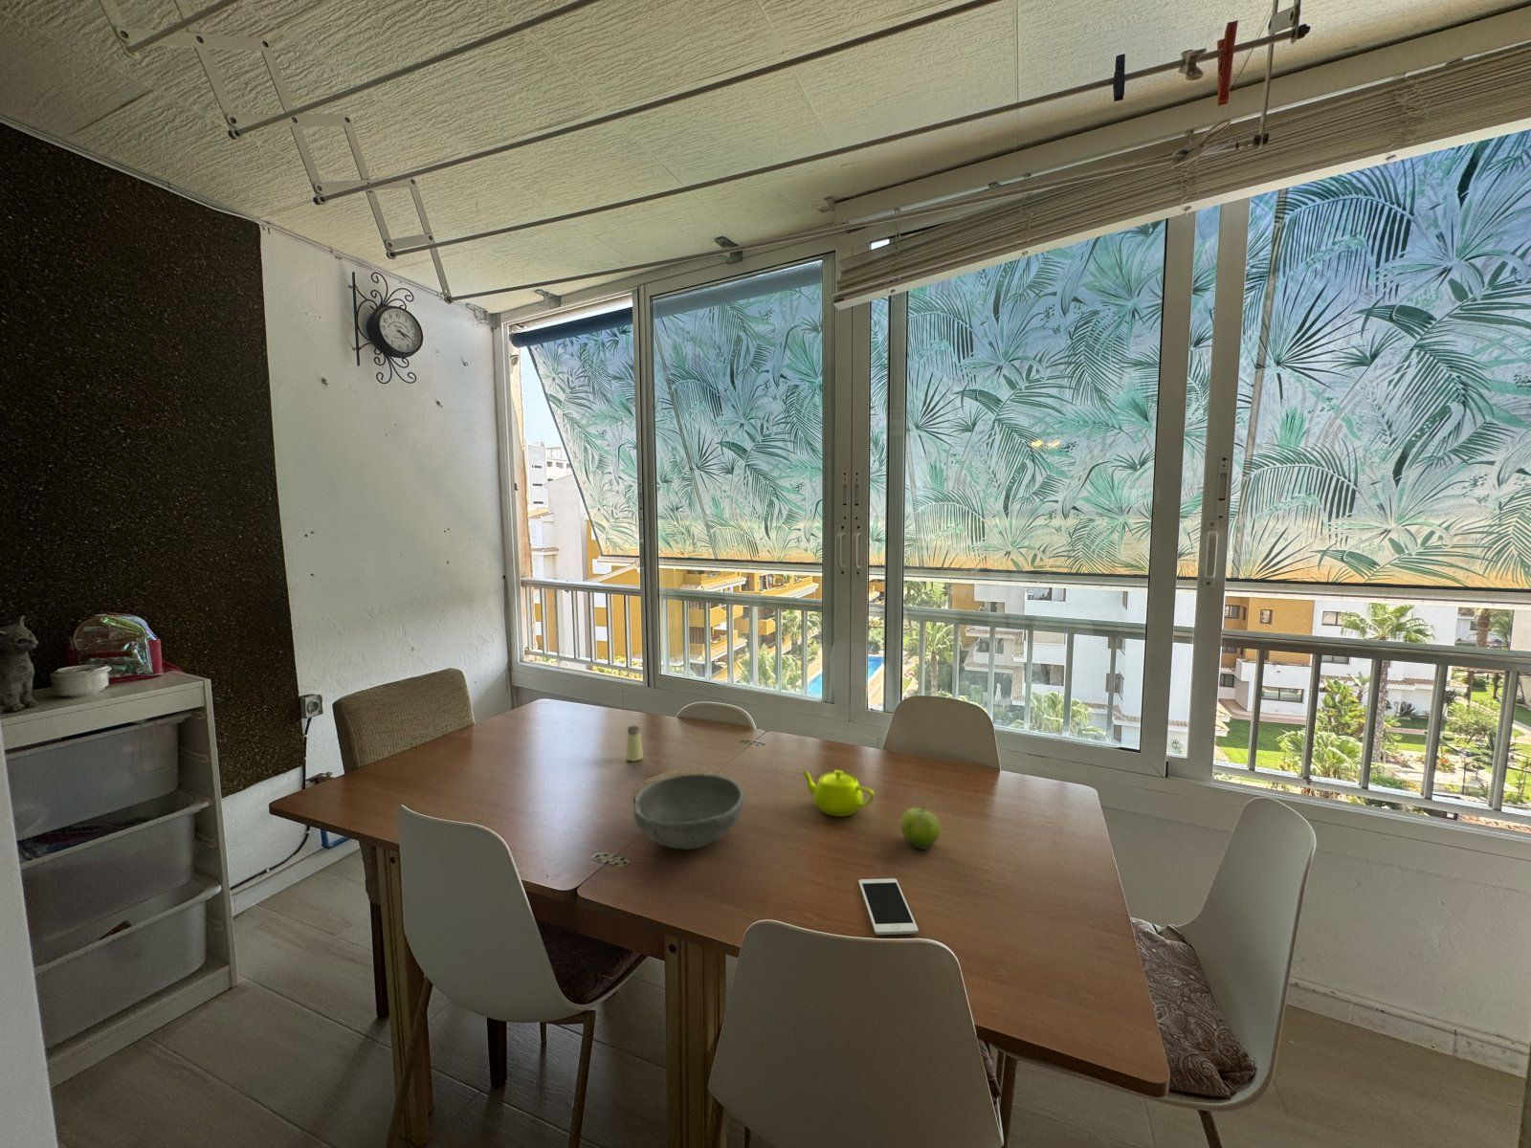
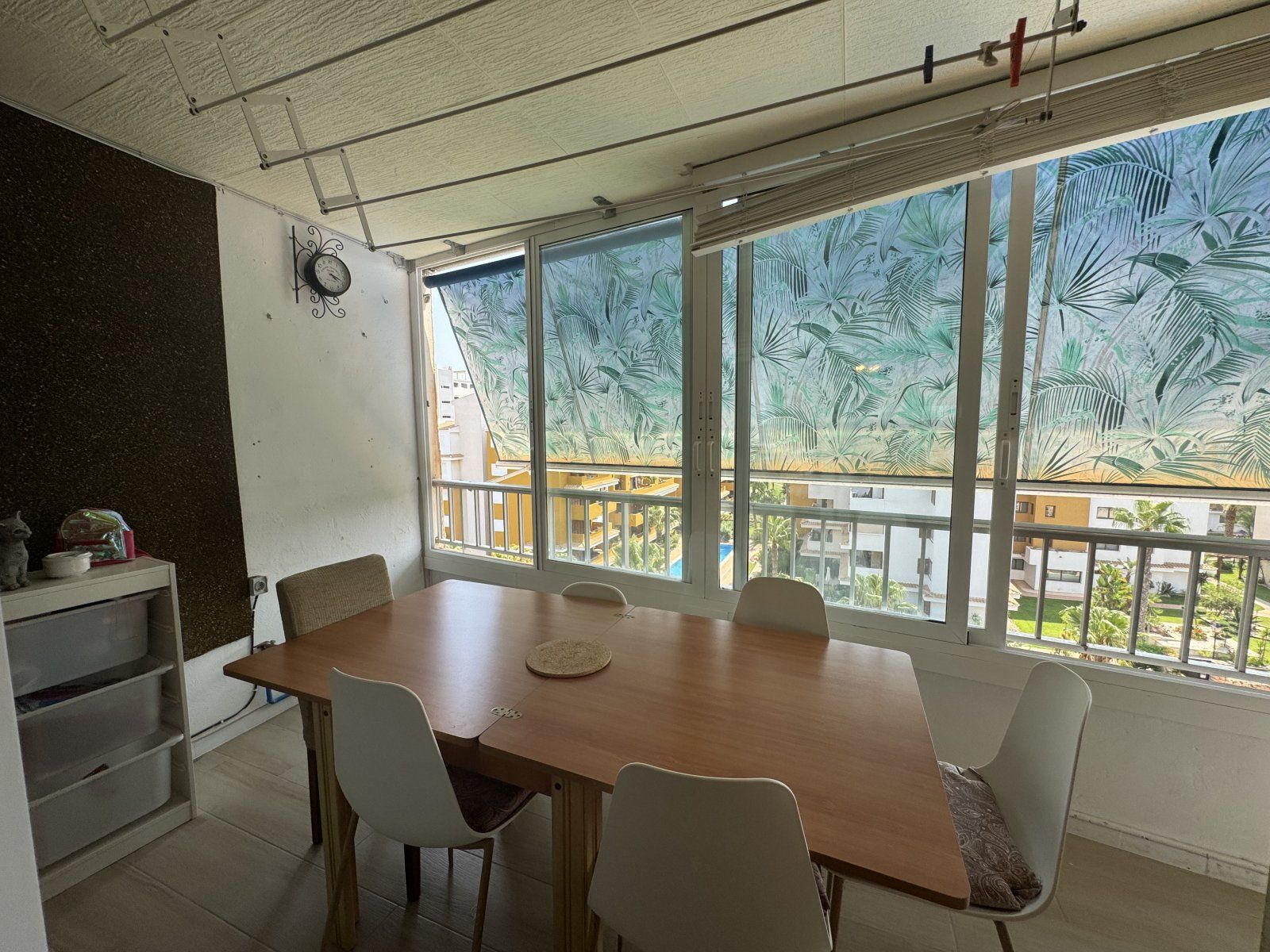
- teapot (835, 789)
- bowl (690, 815)
- saltshaker (633, 743)
- cell phone (886, 904)
- fruit (920, 826)
